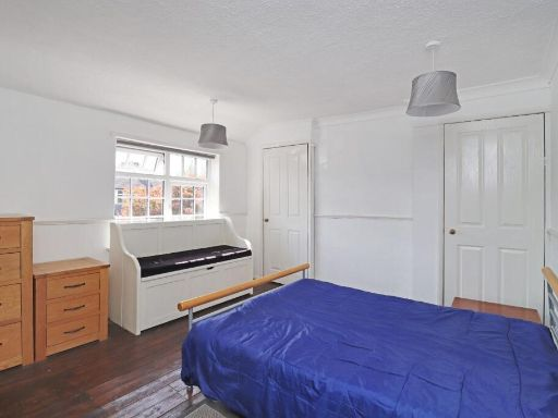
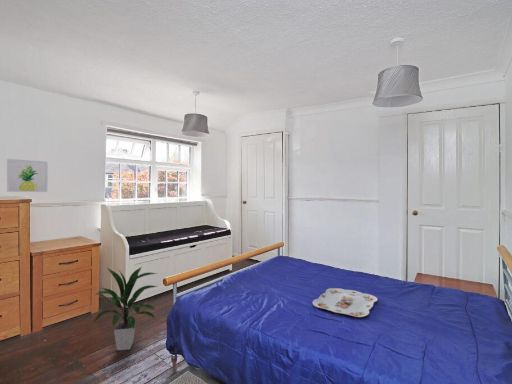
+ serving tray (345, 301)
+ wall art (28, 176)
+ indoor plant (127, 305)
